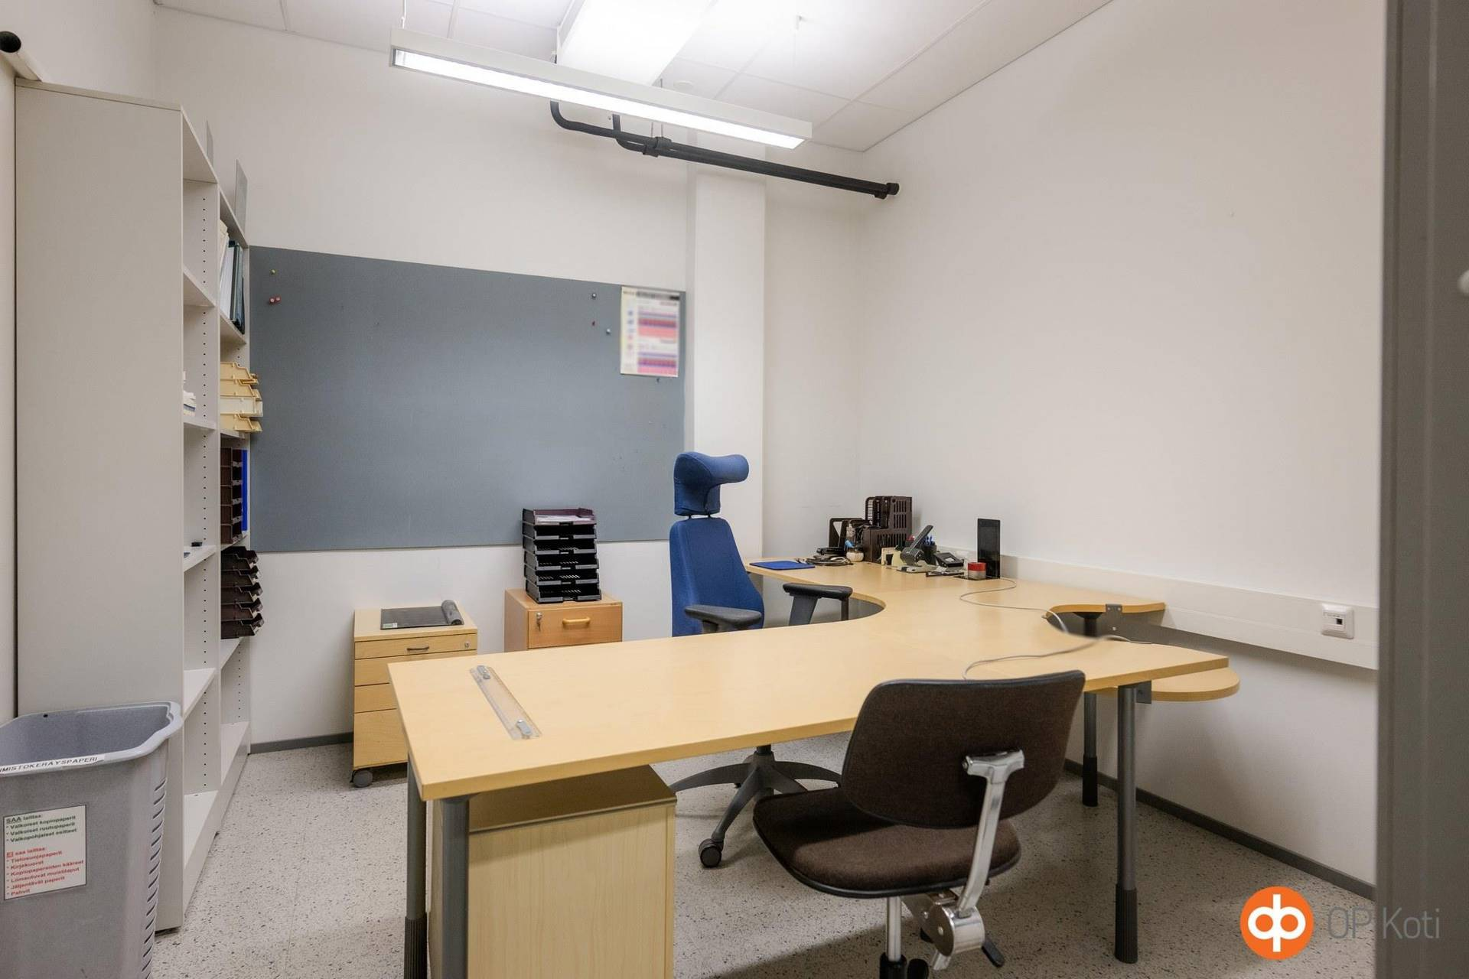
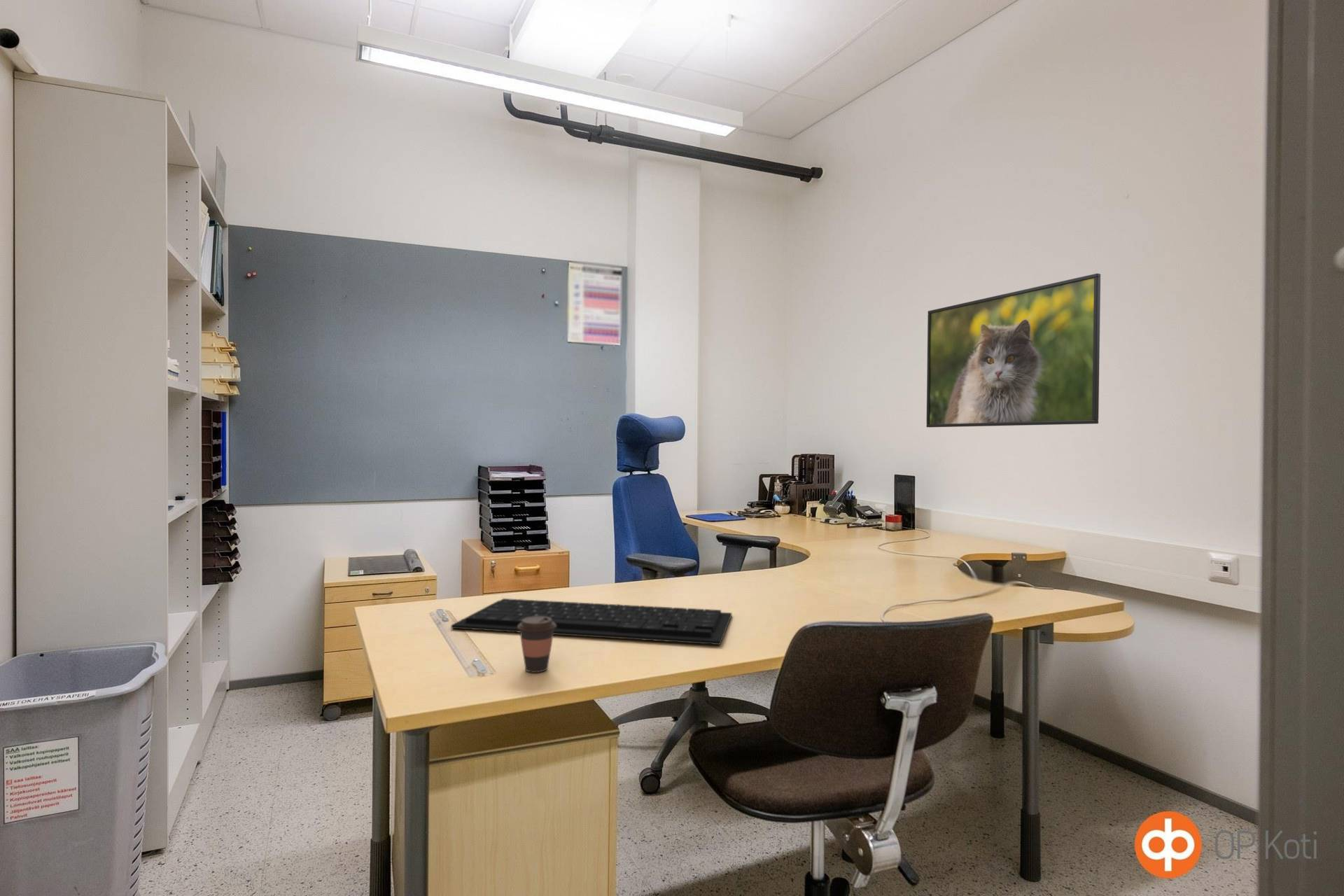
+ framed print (1002, 360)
+ keyboard (597, 617)
+ coffee cup (536, 644)
